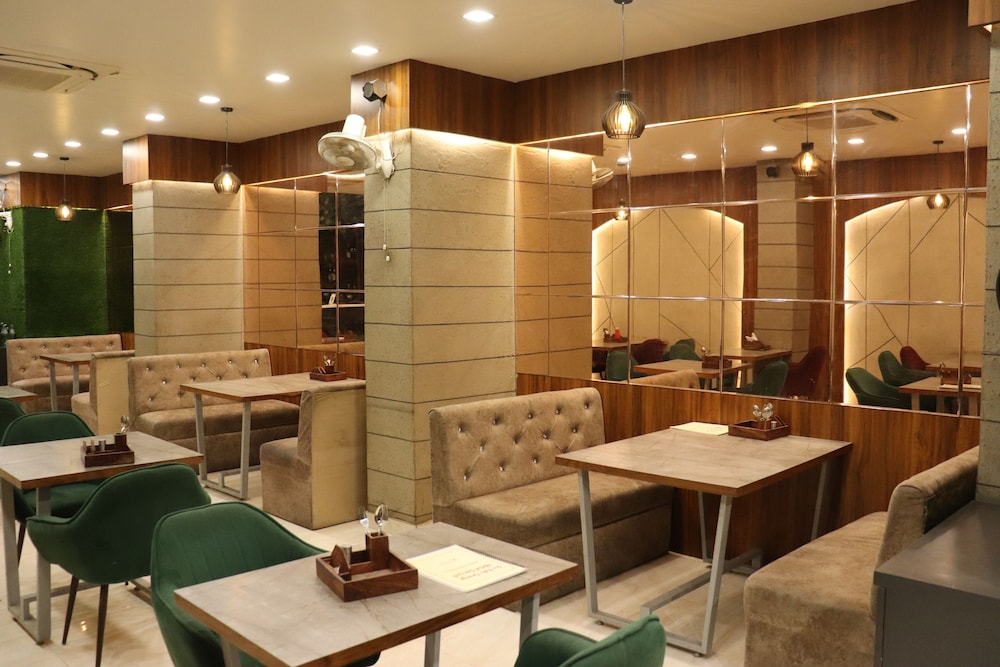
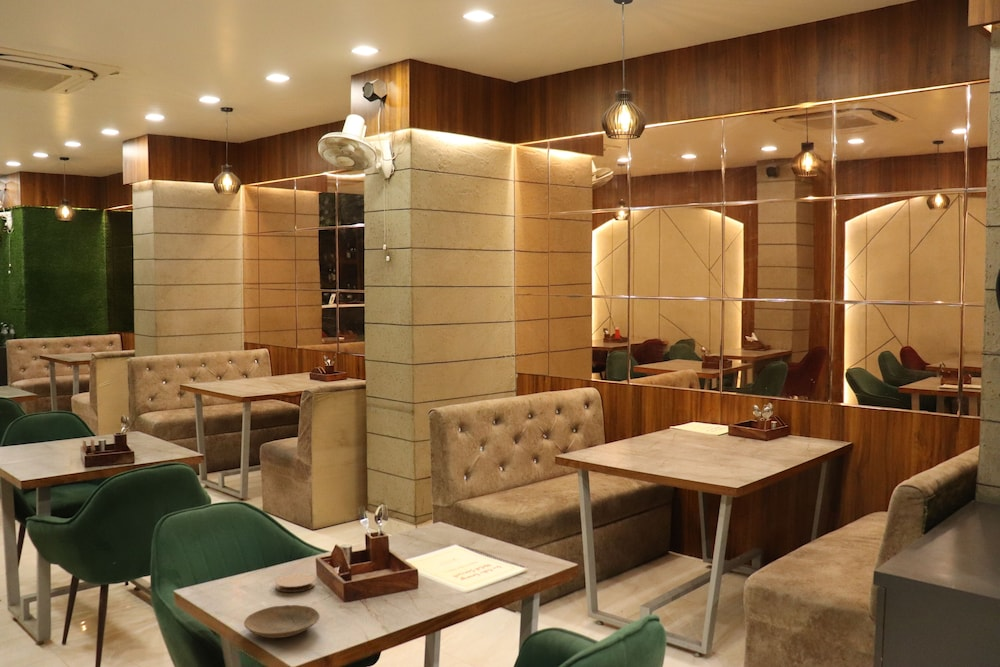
+ coaster (295, 582)
+ plate (282, 624)
